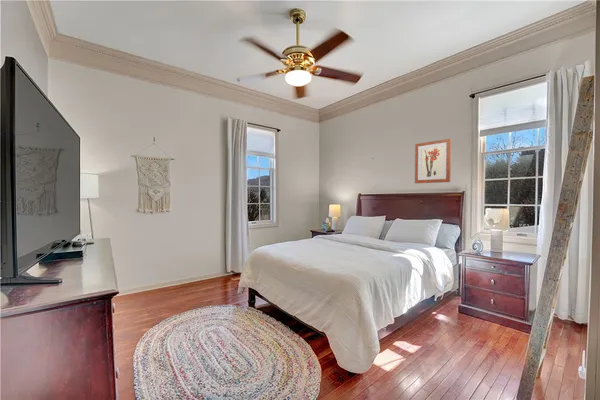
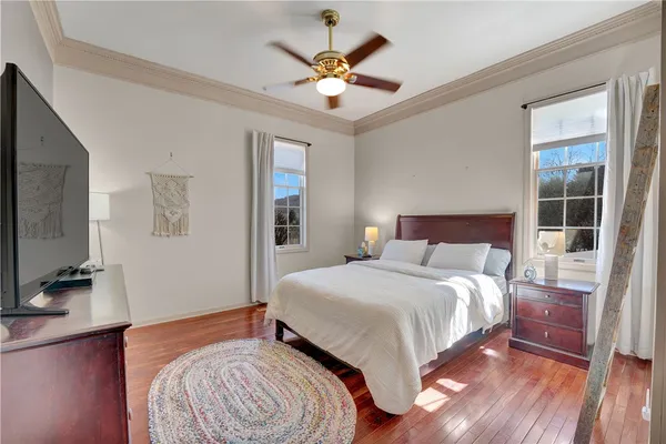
- wall art (431, 162)
